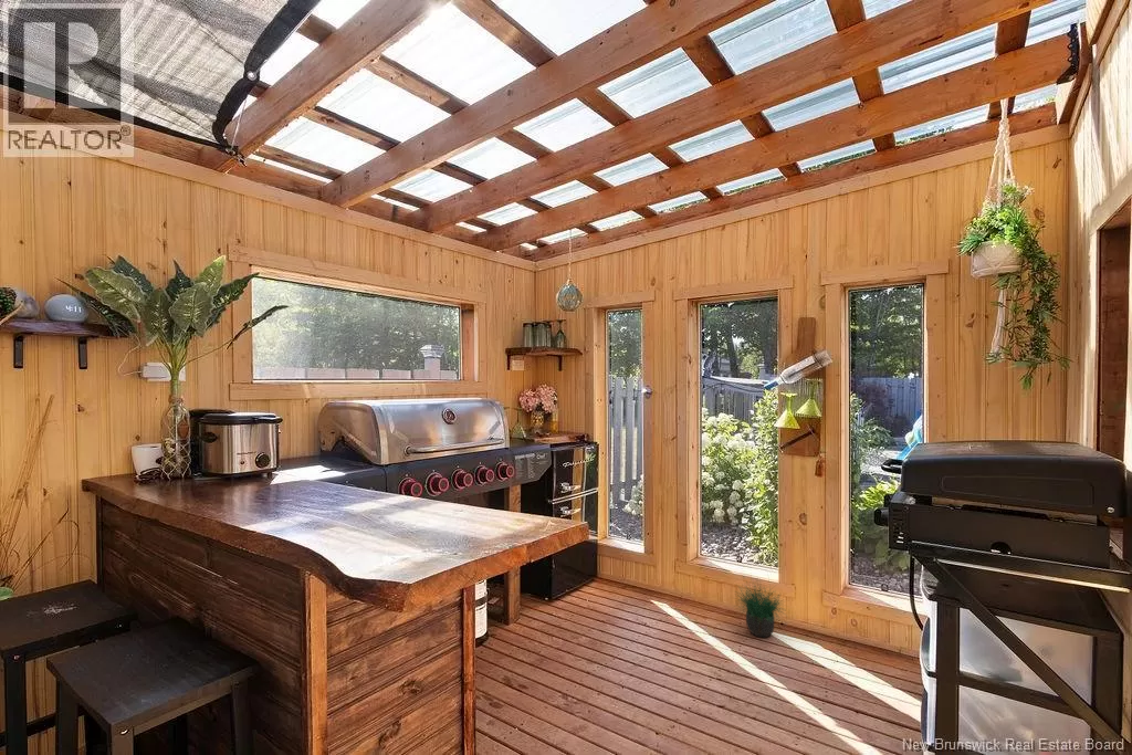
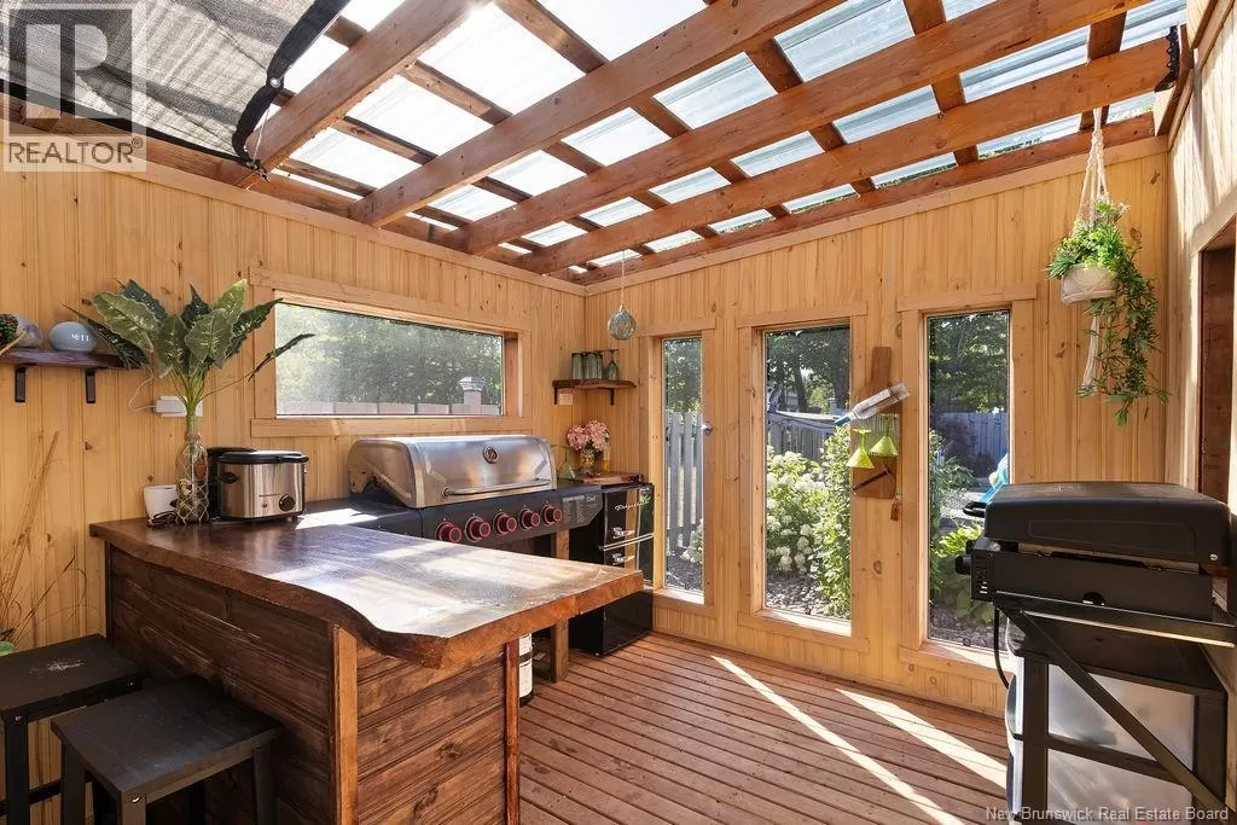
- potted plant (759, 604)
